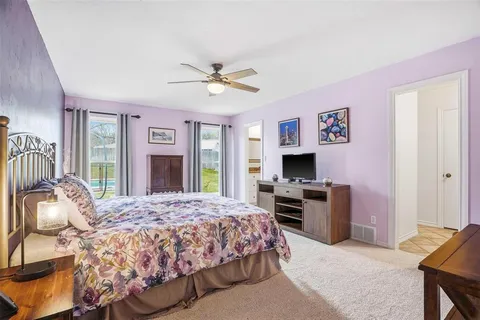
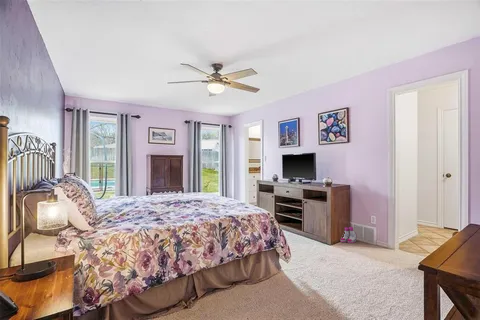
+ boots (348, 234)
